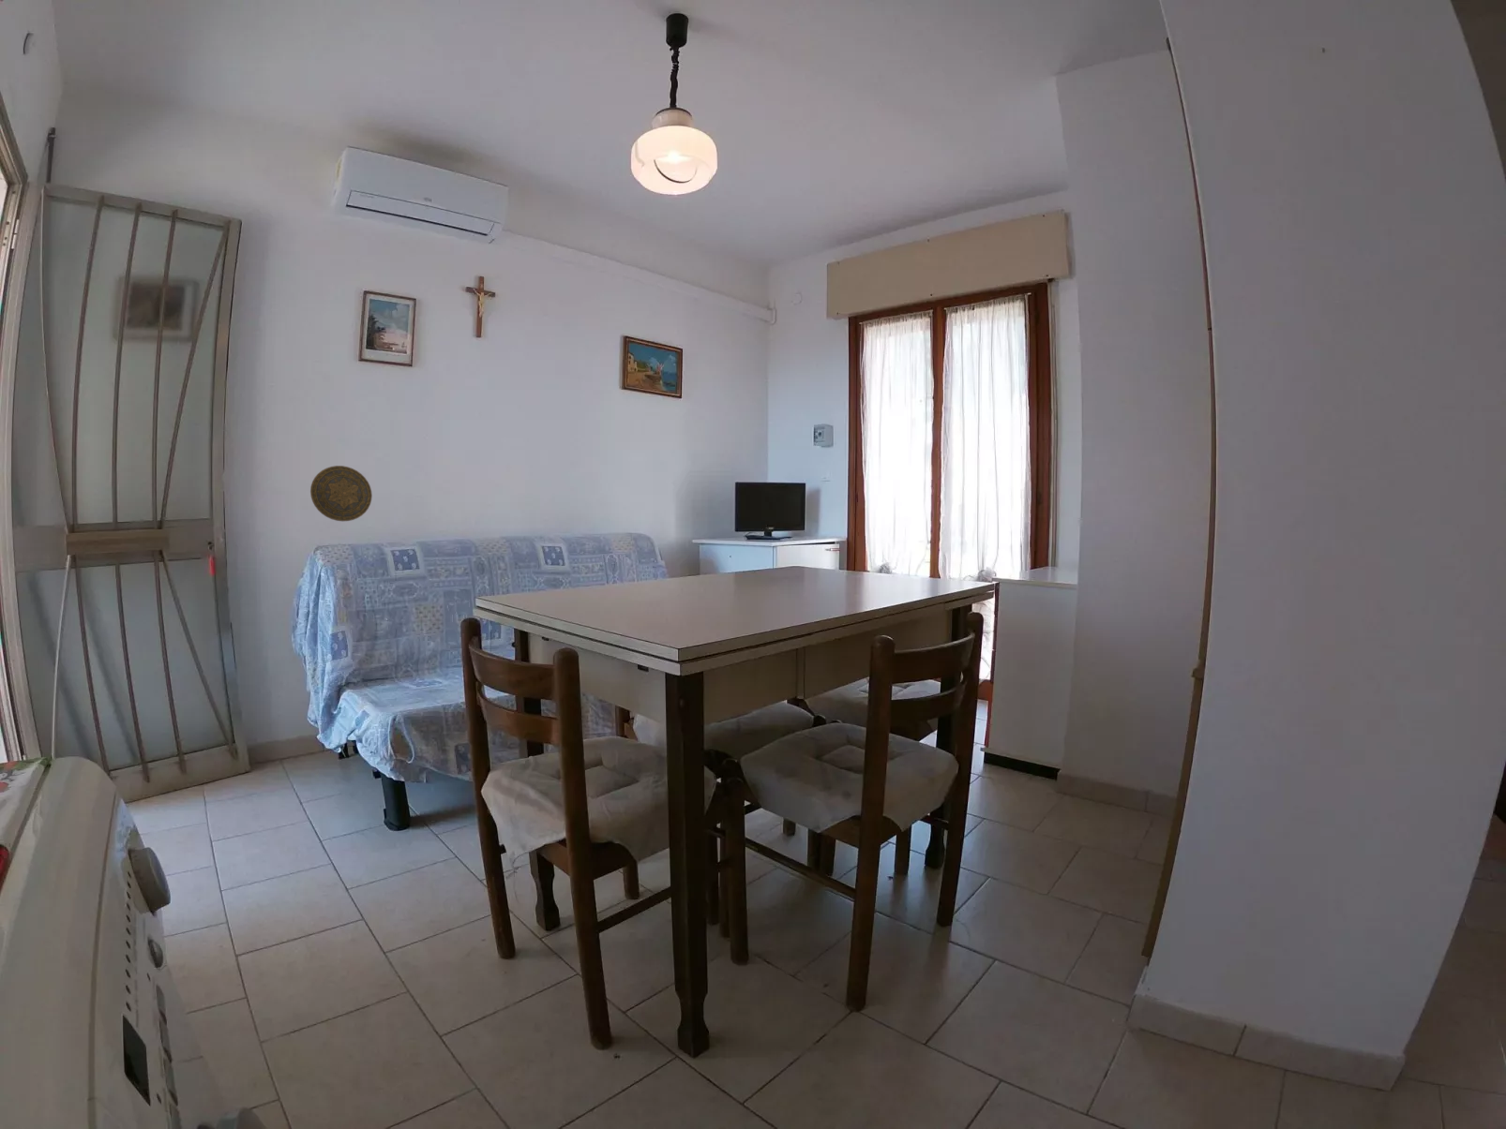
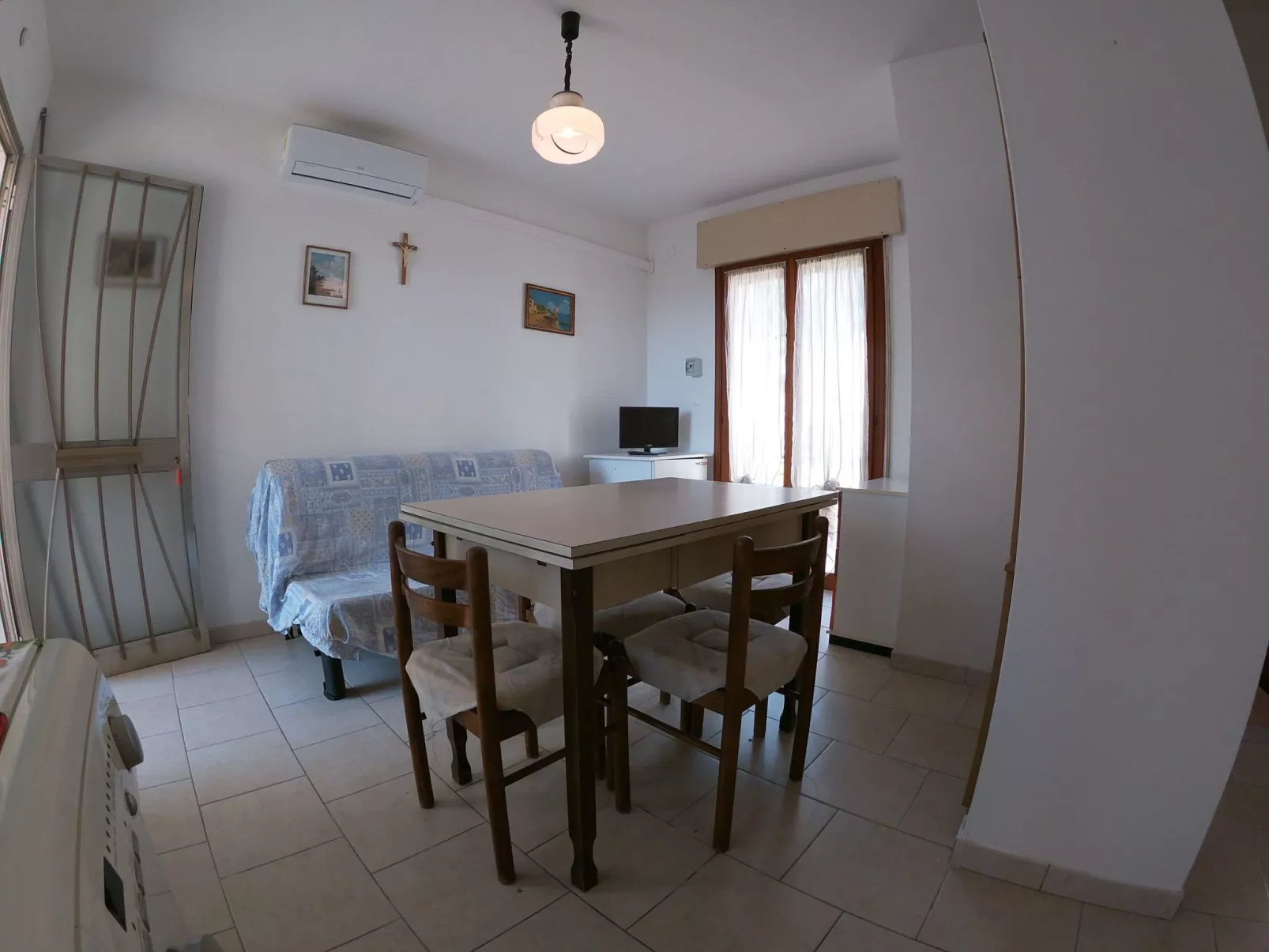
- decorative plate (342, 493)
